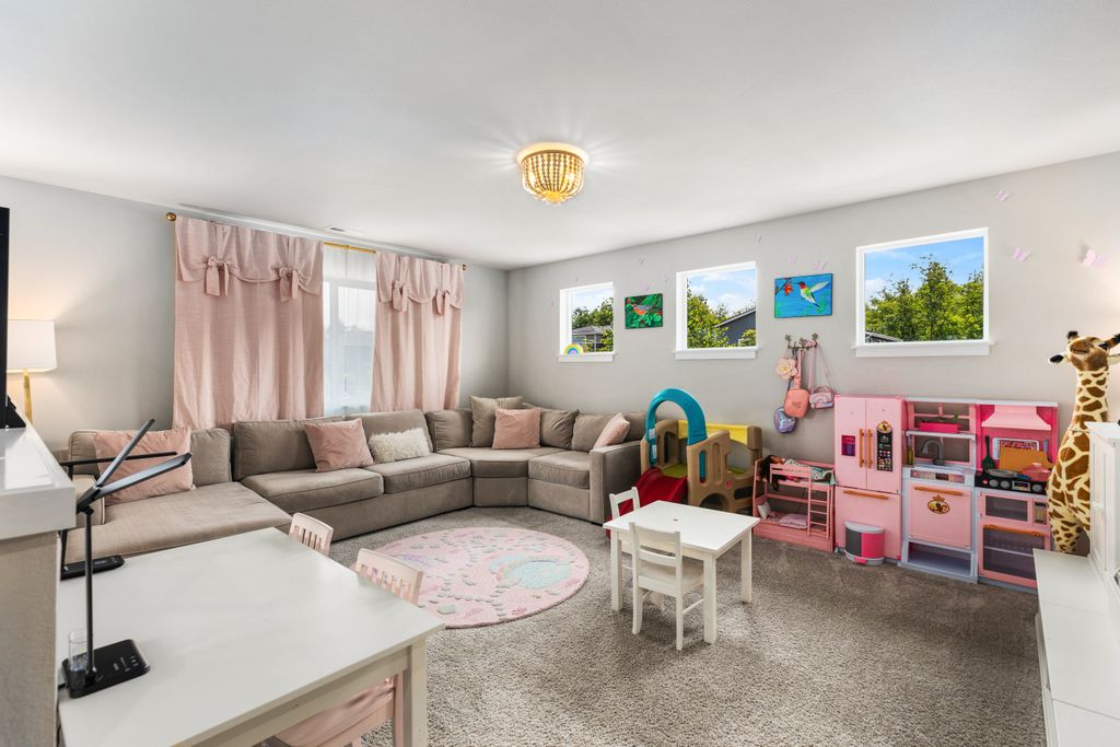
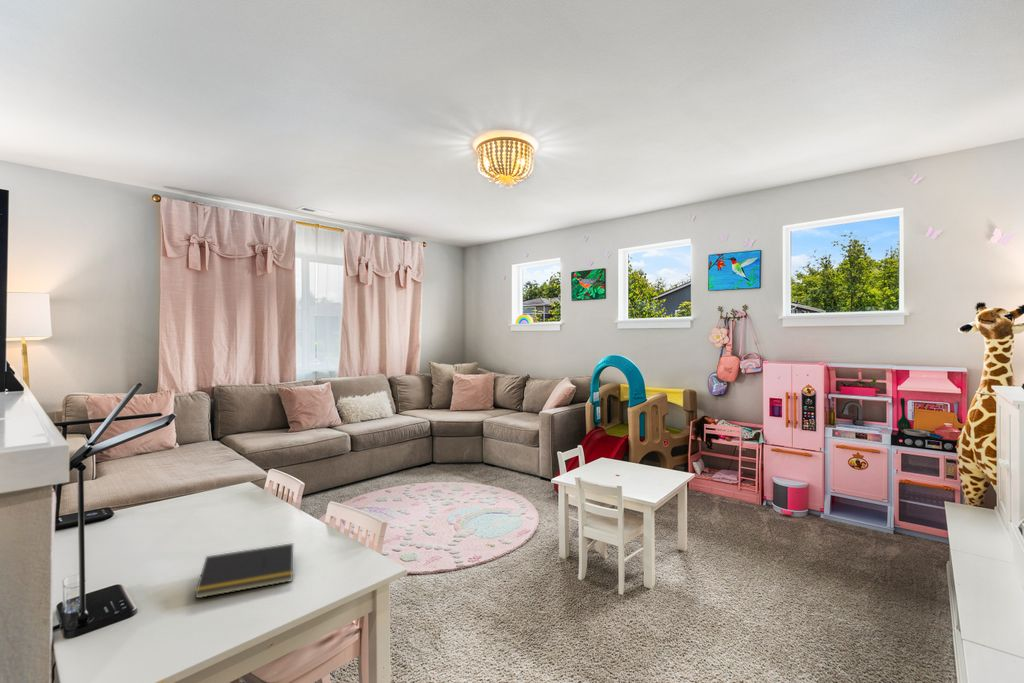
+ notepad (248, 568)
